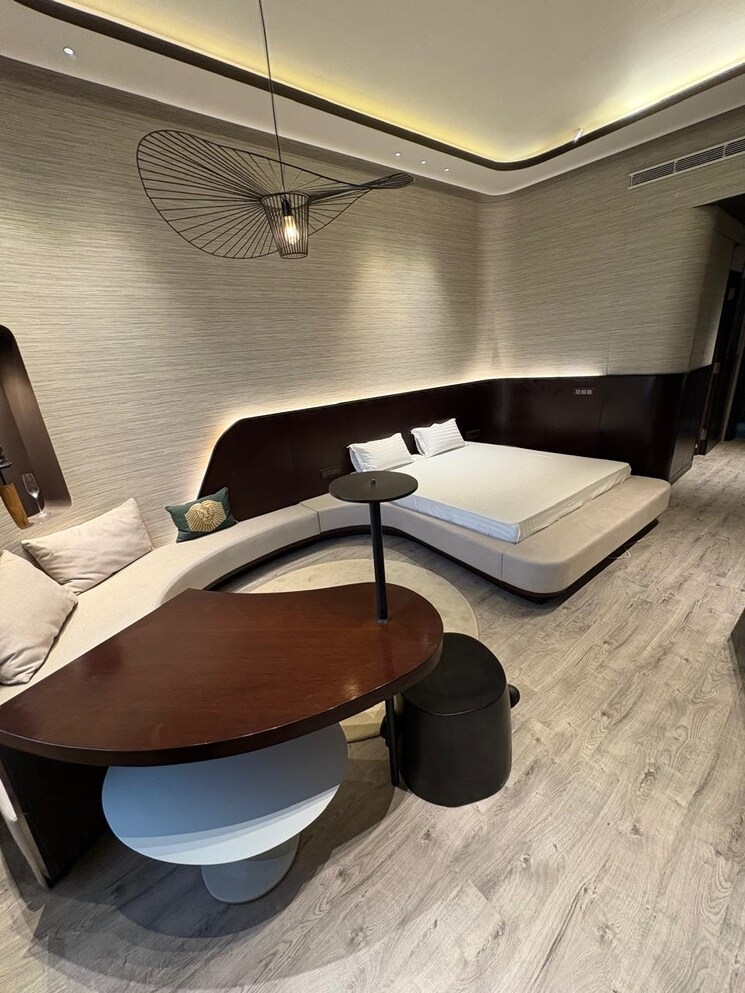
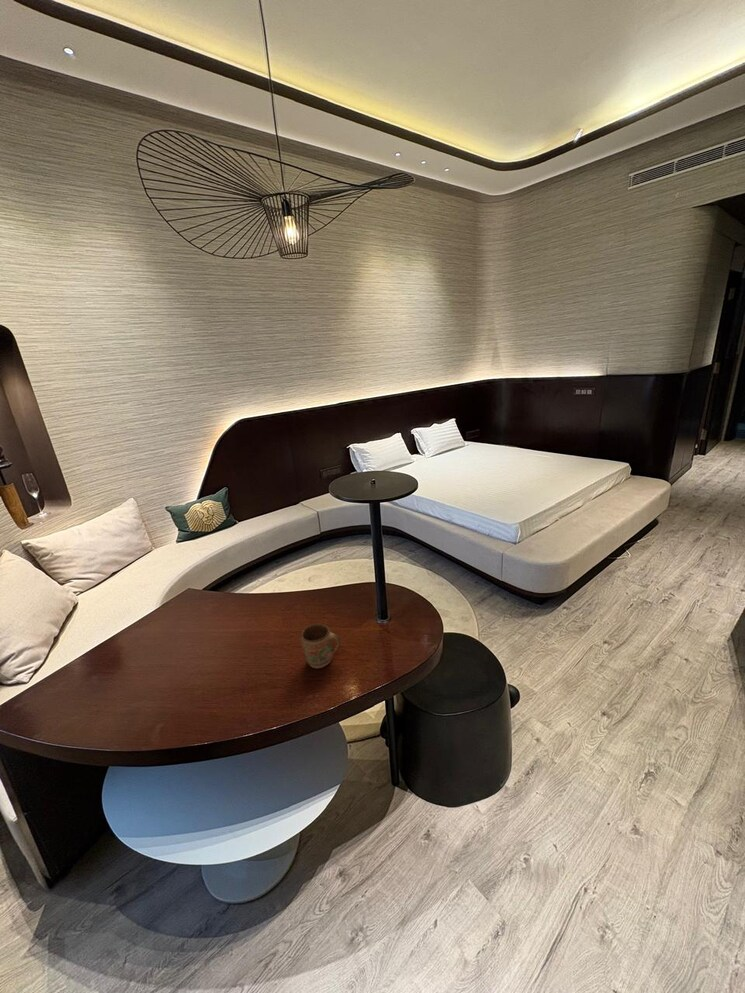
+ mug (319, 647)
